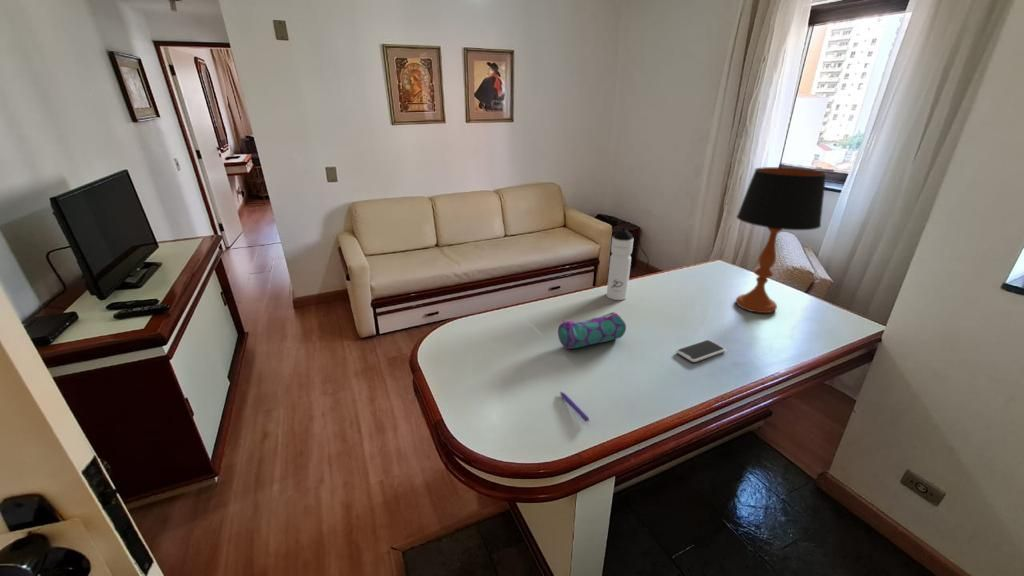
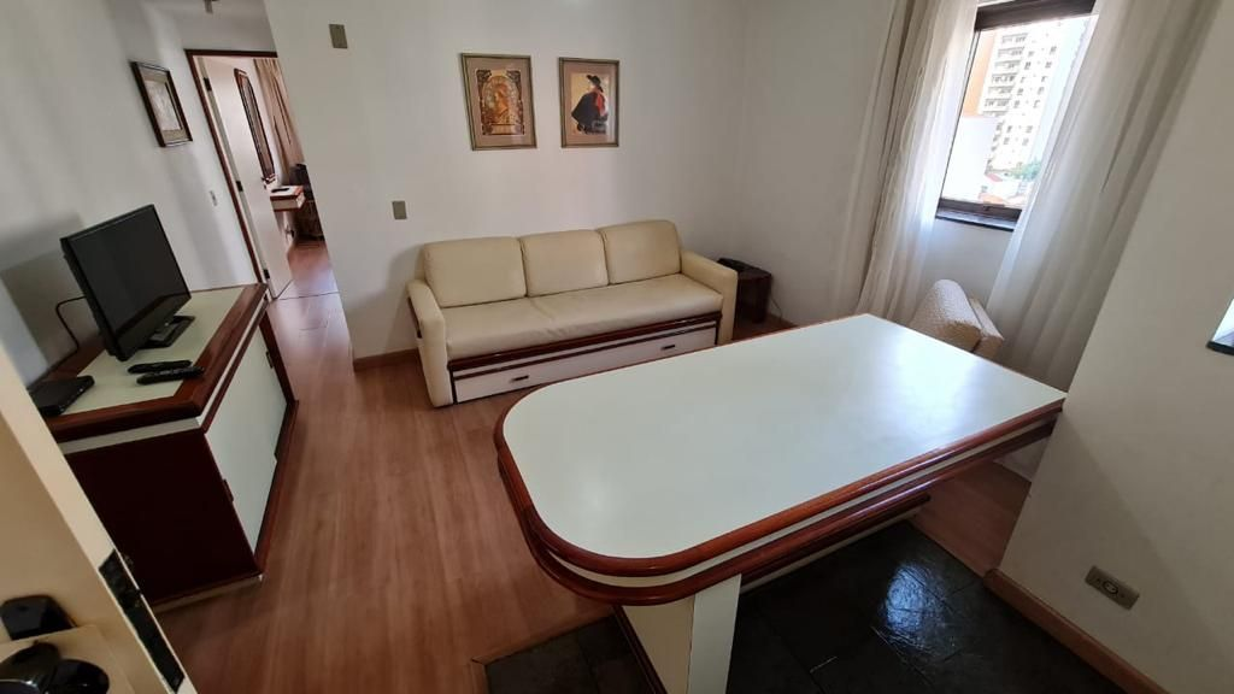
- pencil case (591, 329)
- smartphone (700, 350)
- pen (573, 405)
- water bottle (620, 263)
- table lamp (771, 242)
